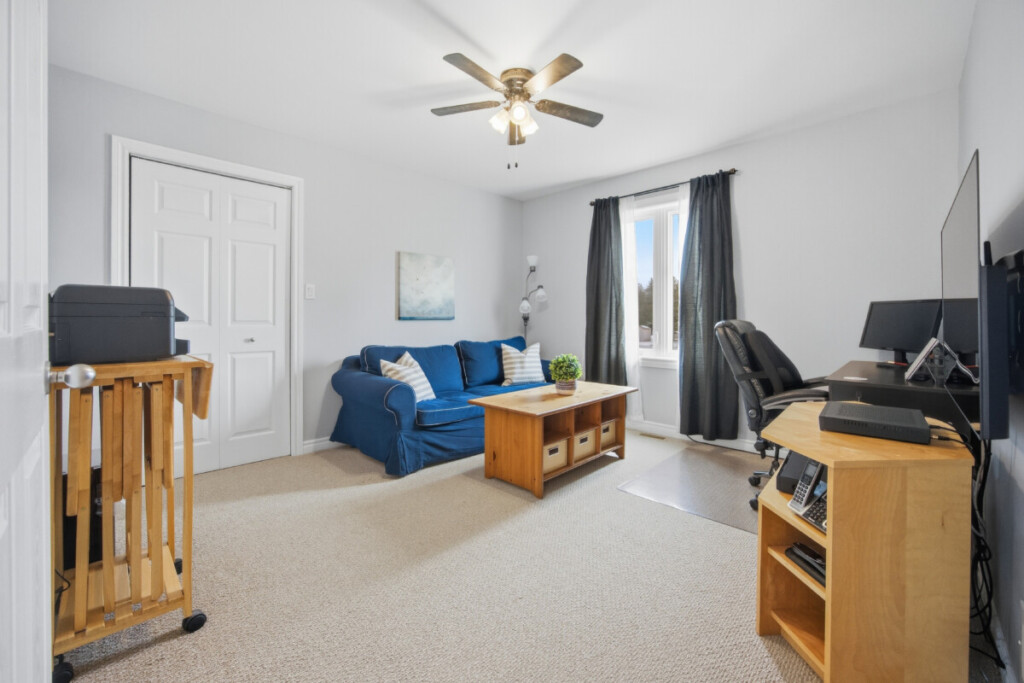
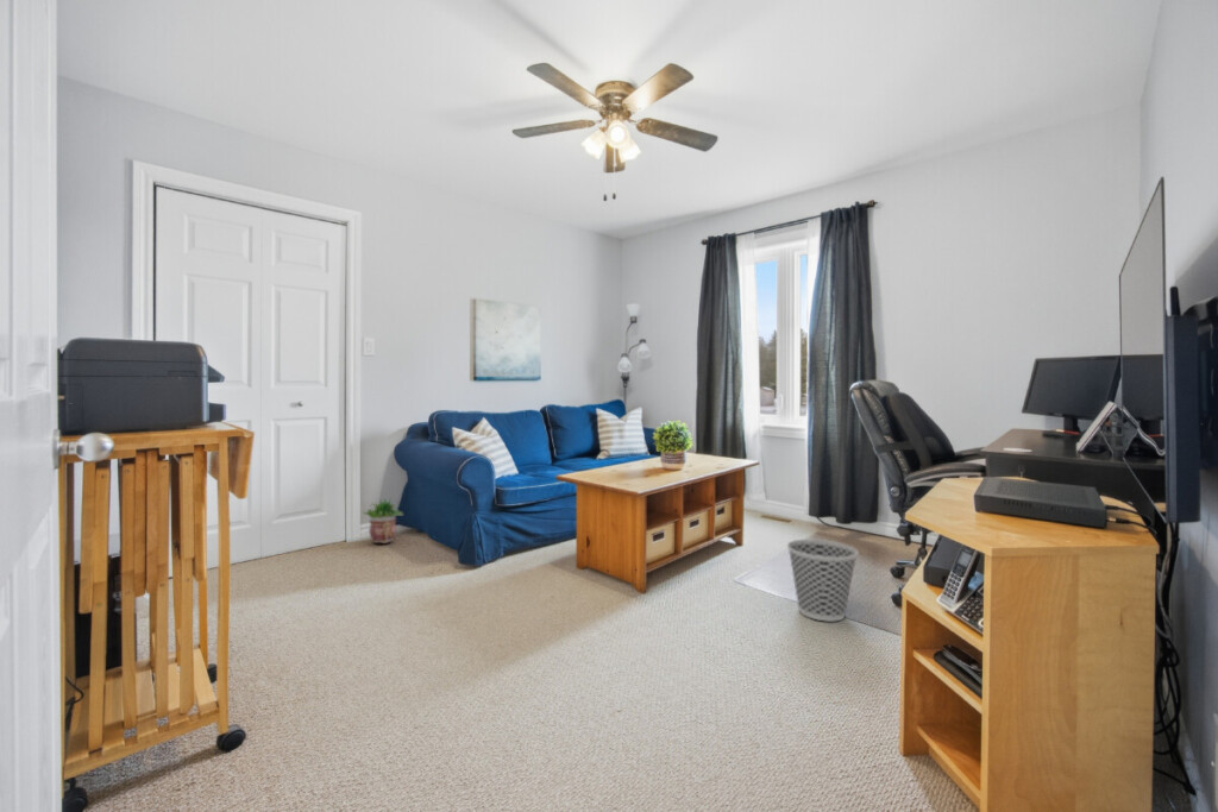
+ wastebasket (821, 579)
+ potted plant (382, 520)
